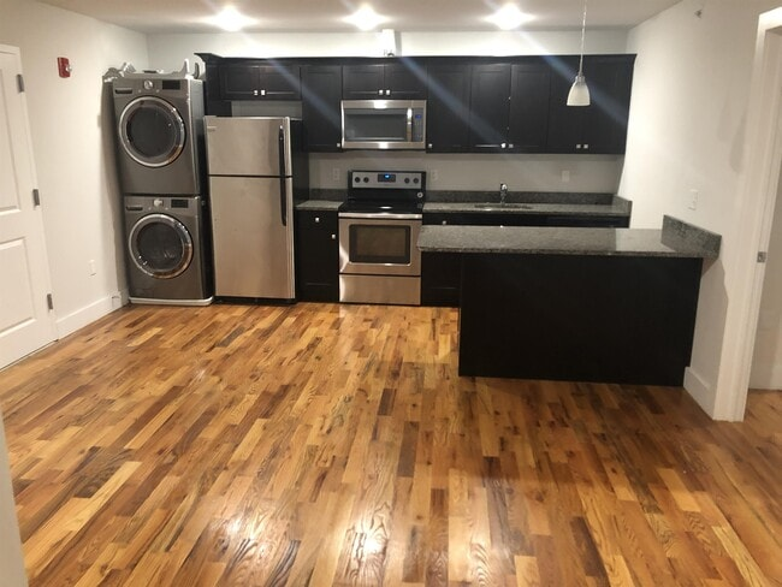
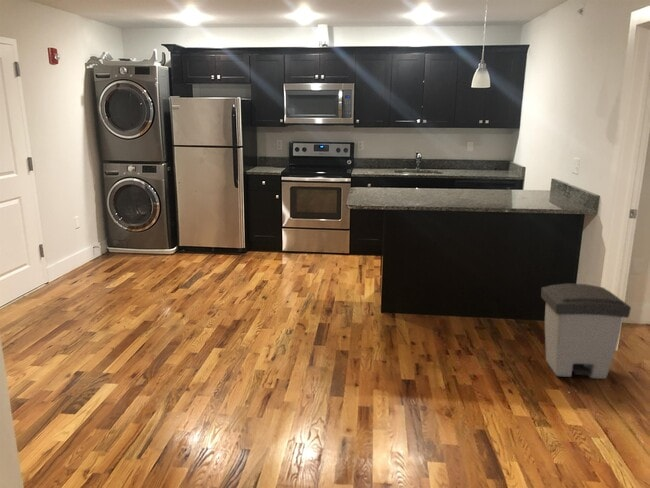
+ trash can (578, 330)
